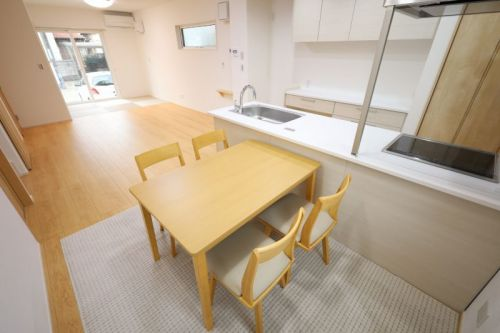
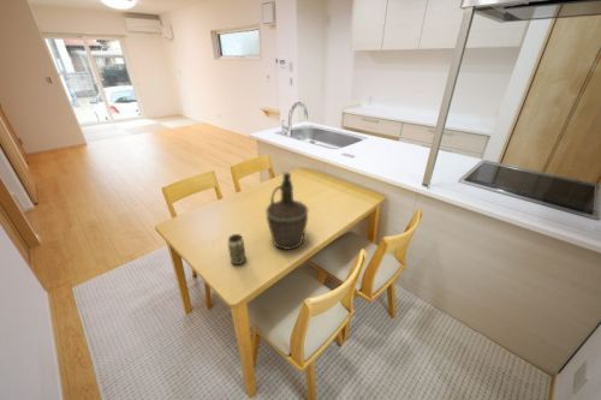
+ bottle (286, 208)
+ beverage can (237, 249)
